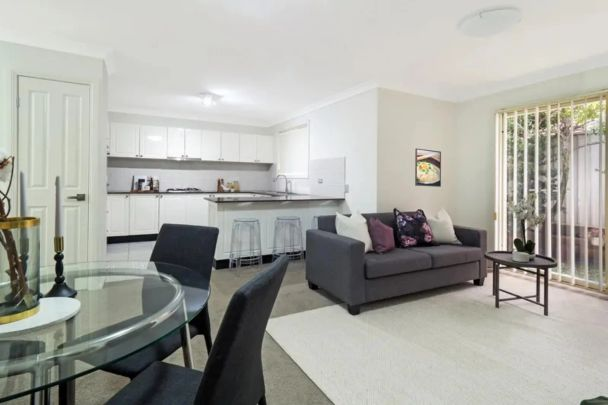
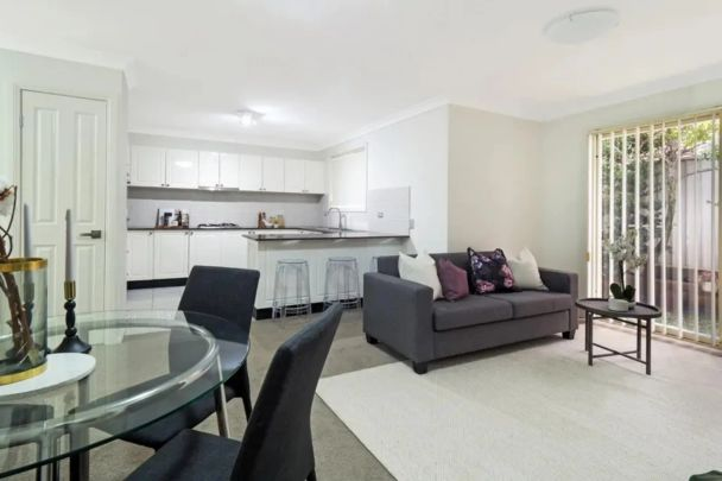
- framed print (428, 168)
